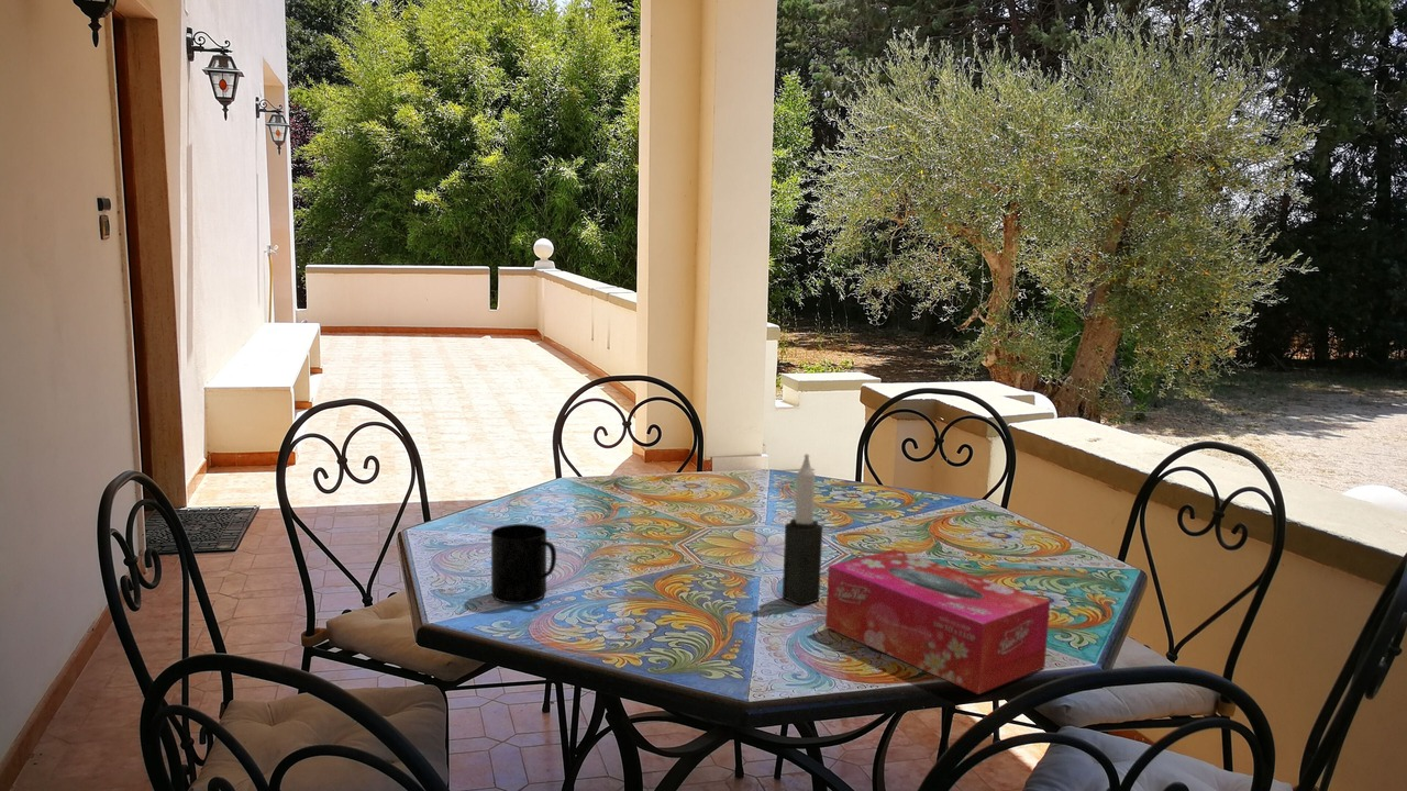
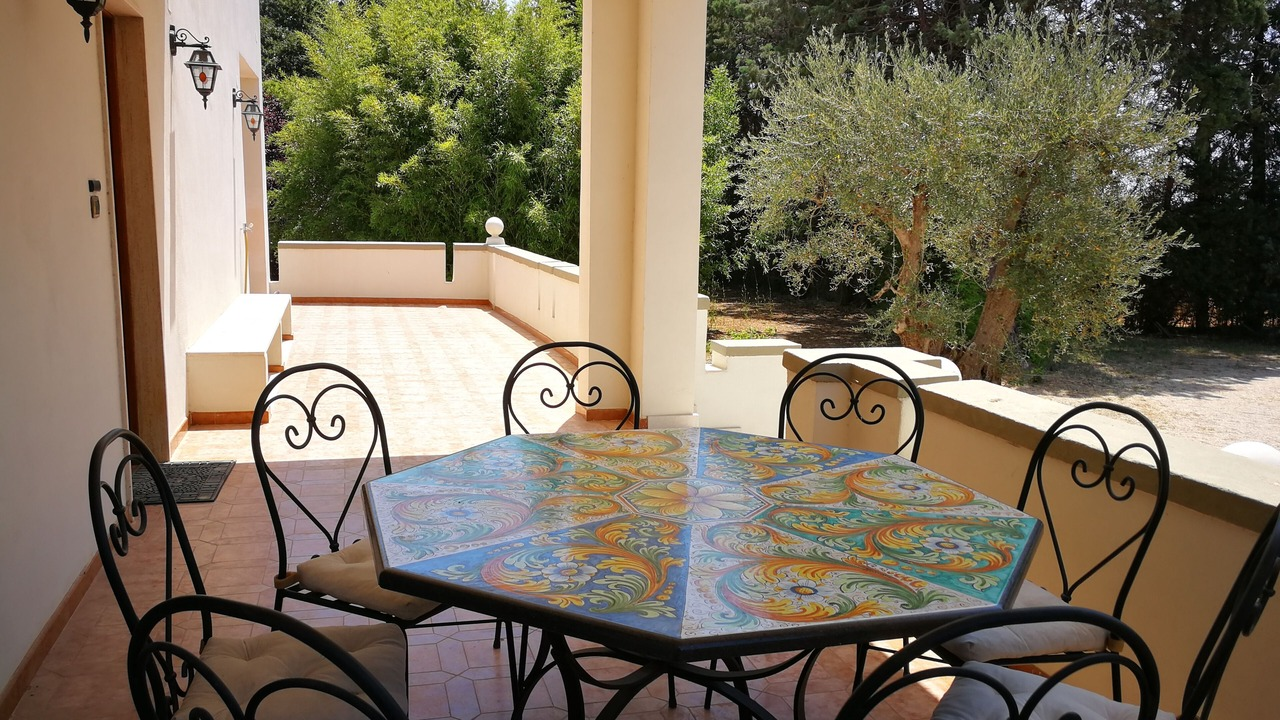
- mug (525, 565)
- tissue box (932, 614)
- candle (804, 526)
